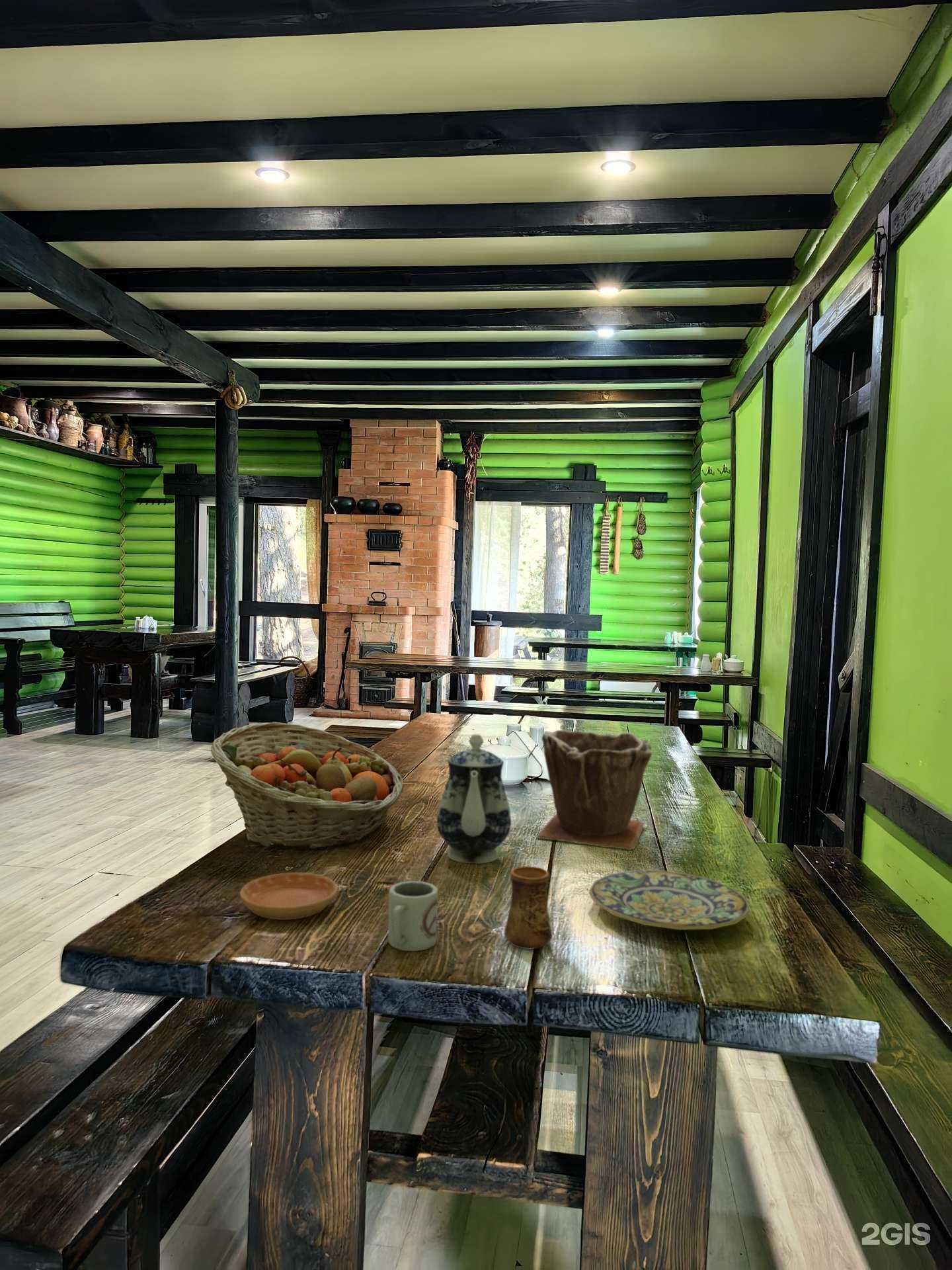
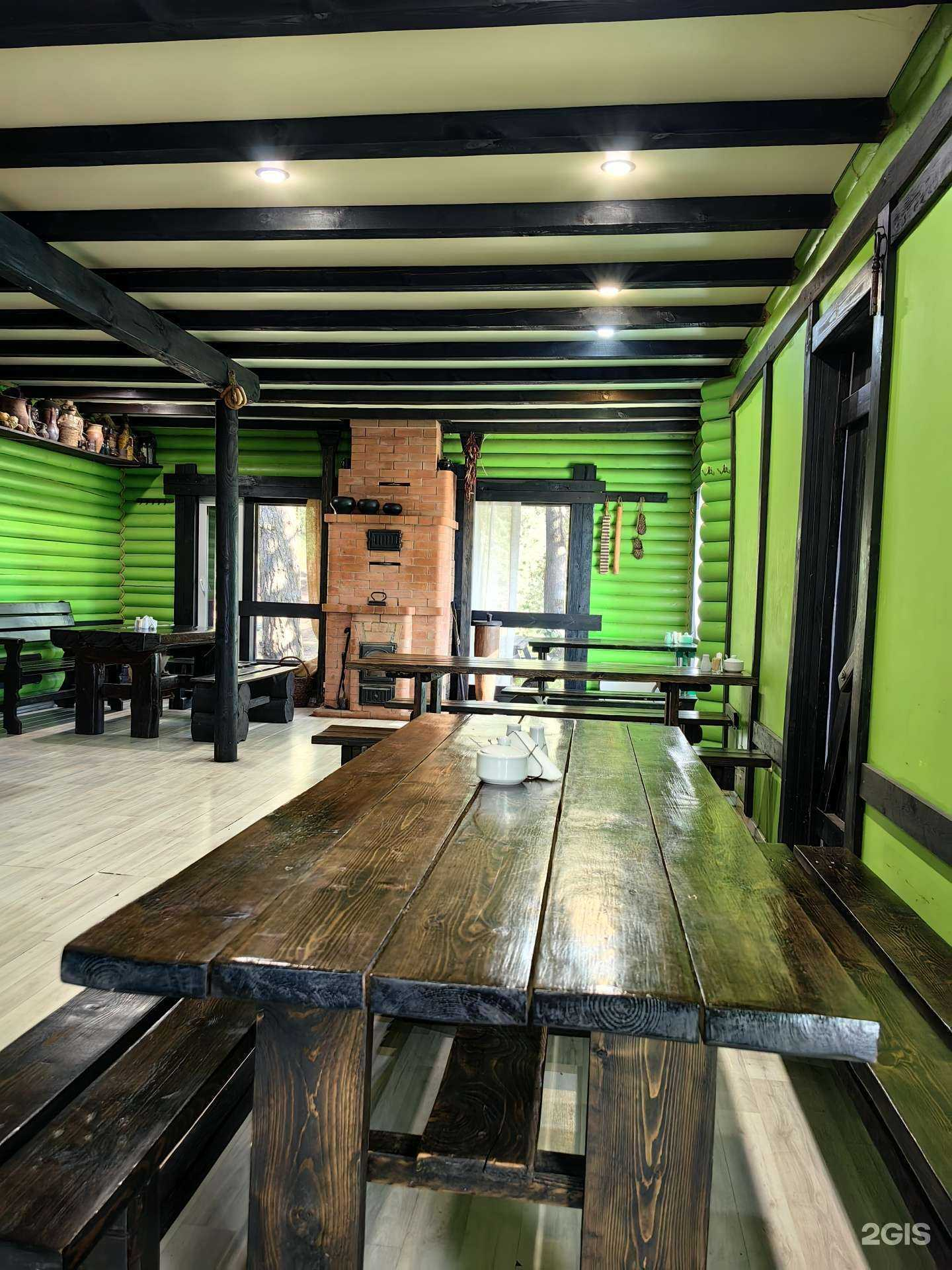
- plate (668, 904)
- plant pot (594, 783)
- cup (409, 918)
- saucer (289, 896)
- teapot (475, 795)
- cup (529, 907)
- fruit basket (310, 780)
